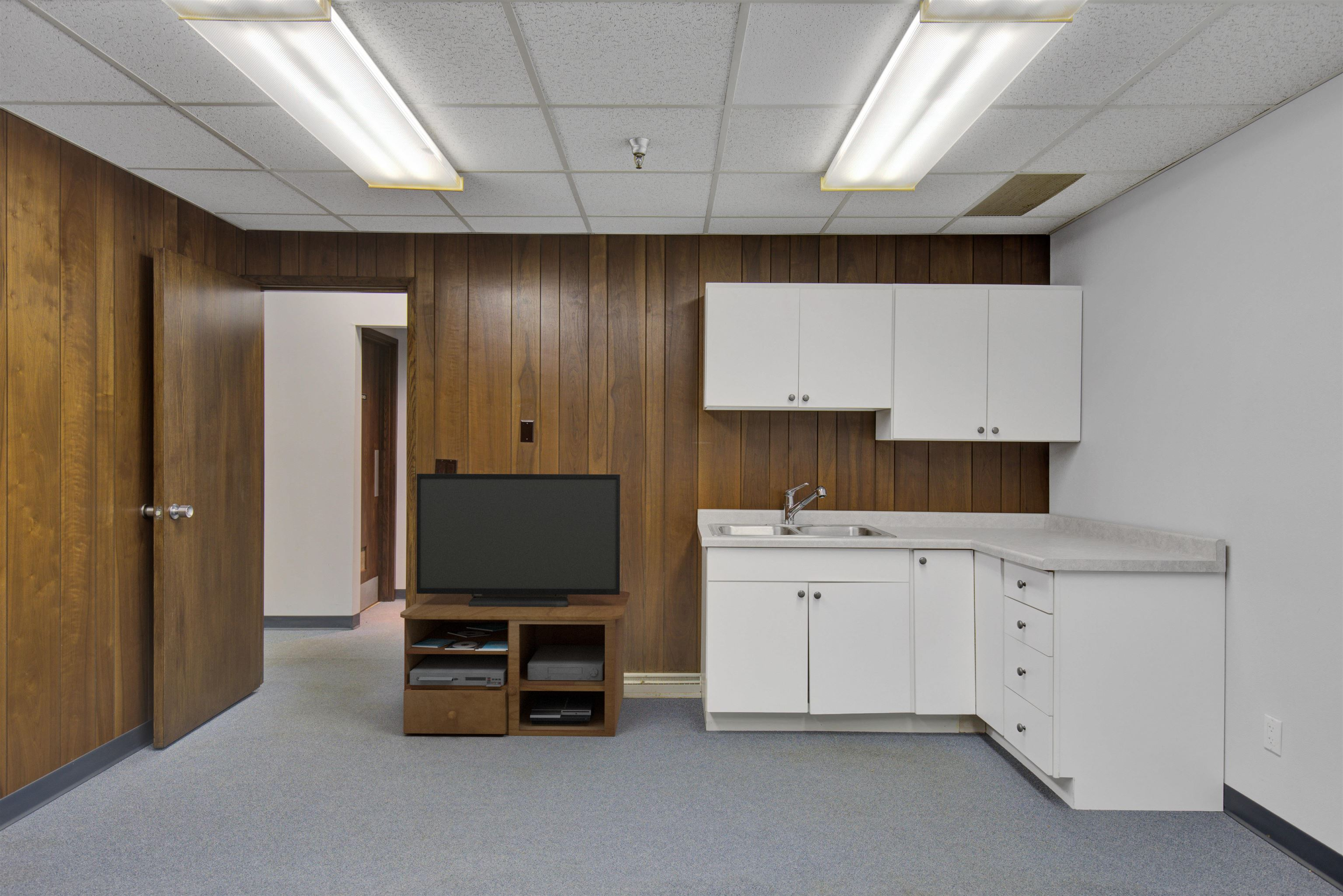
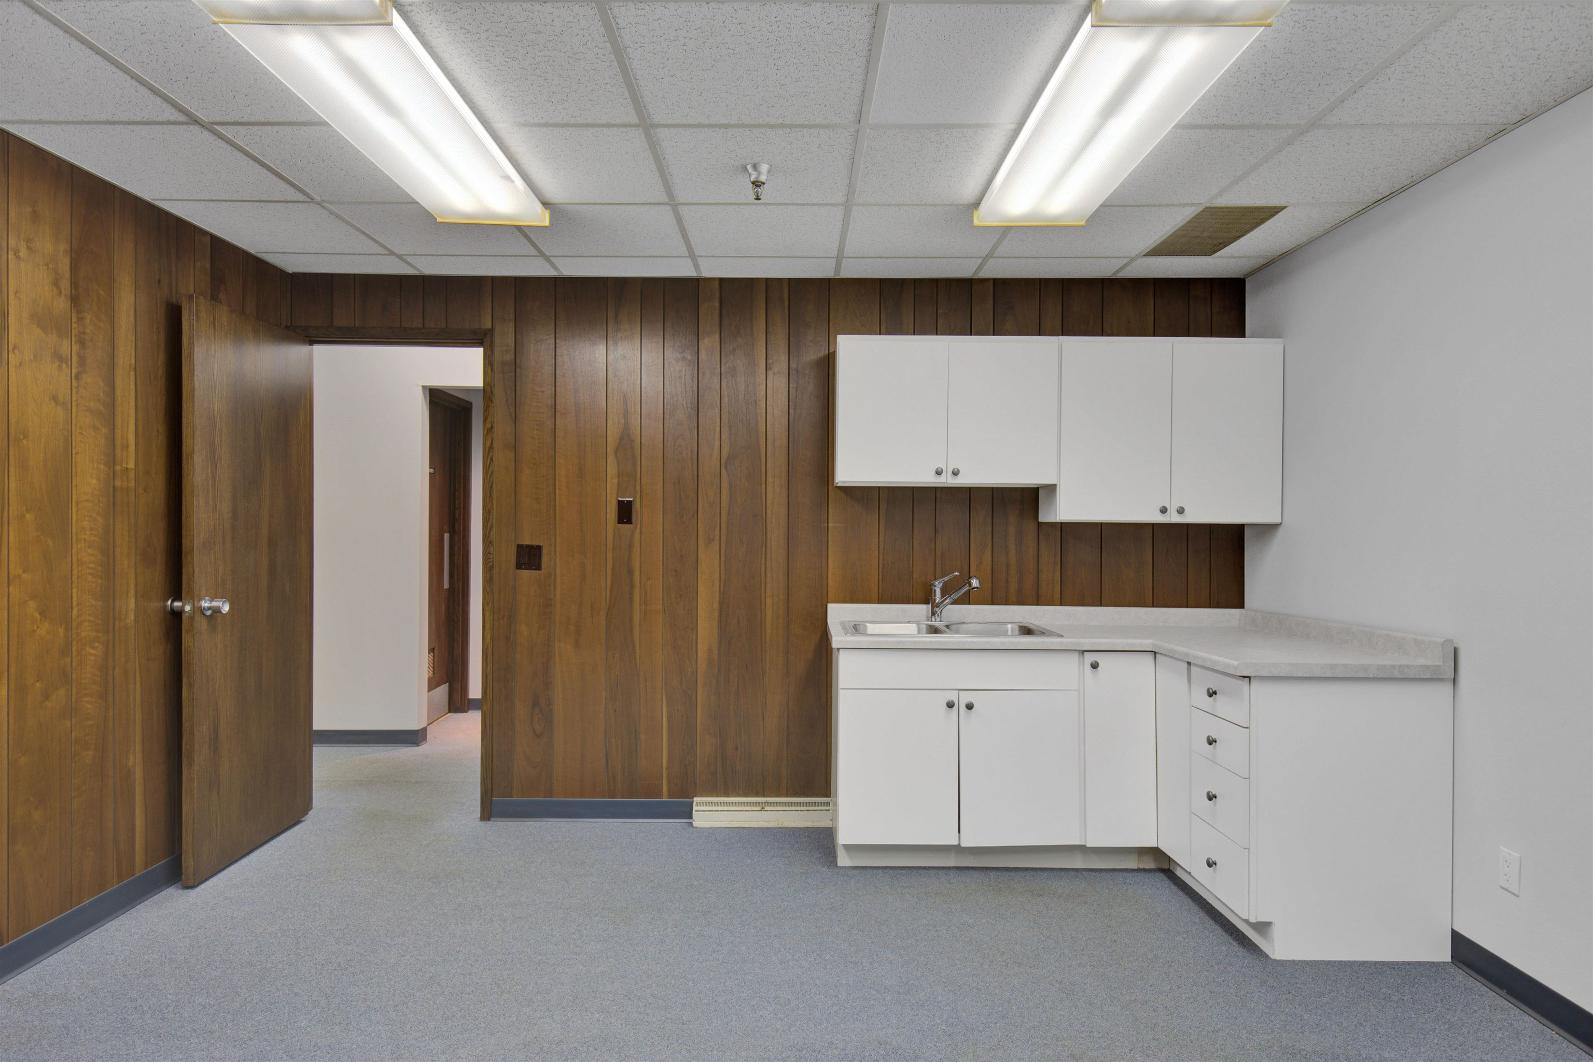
- tv stand (521, 594)
